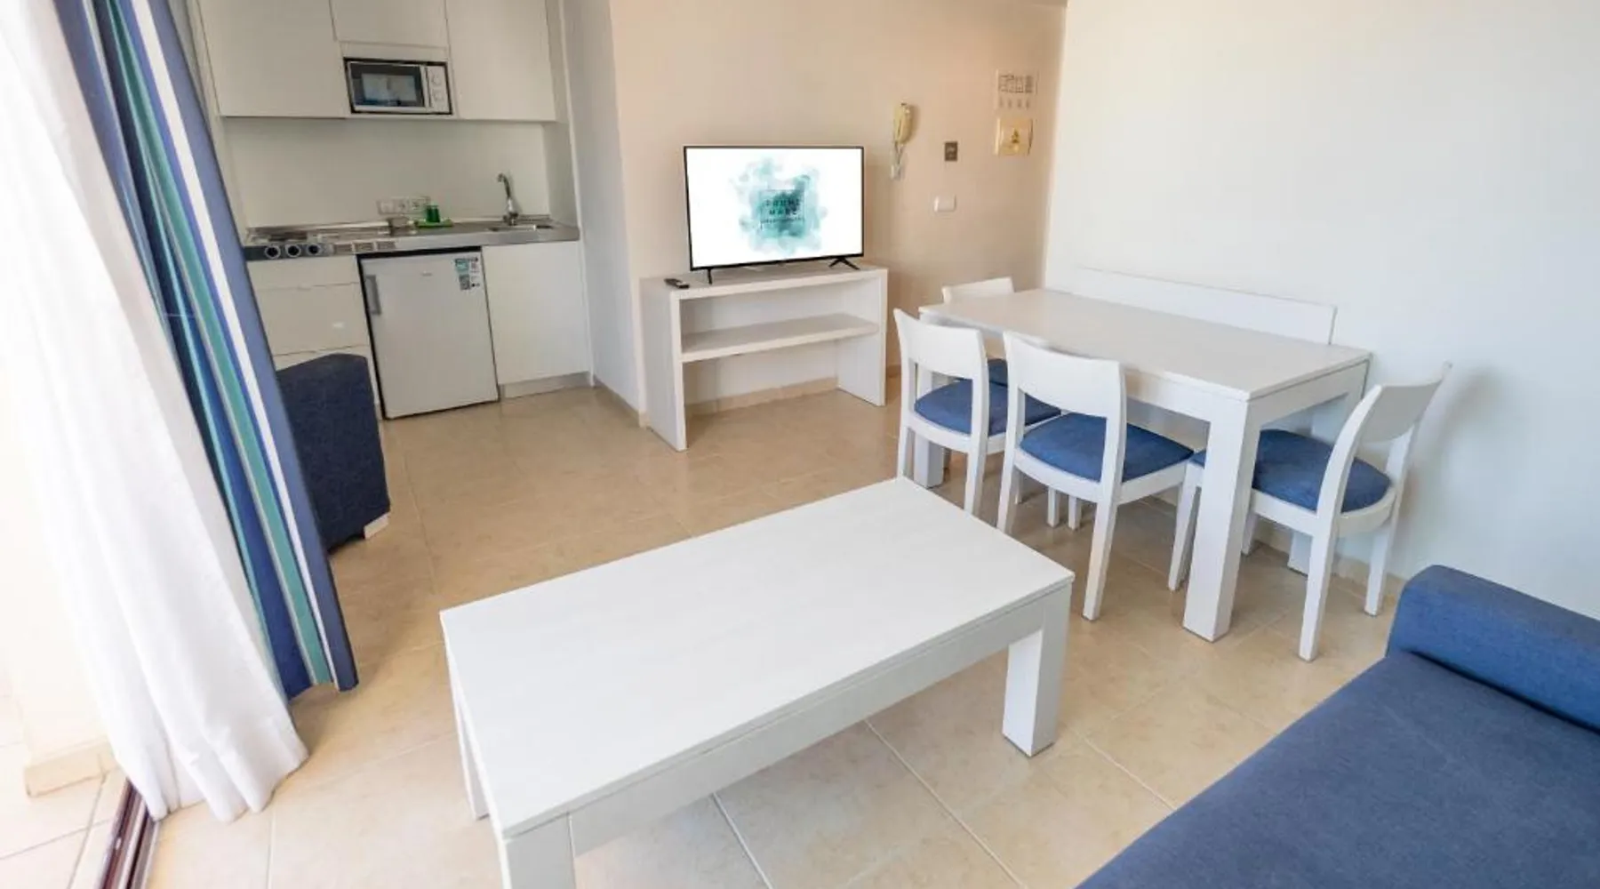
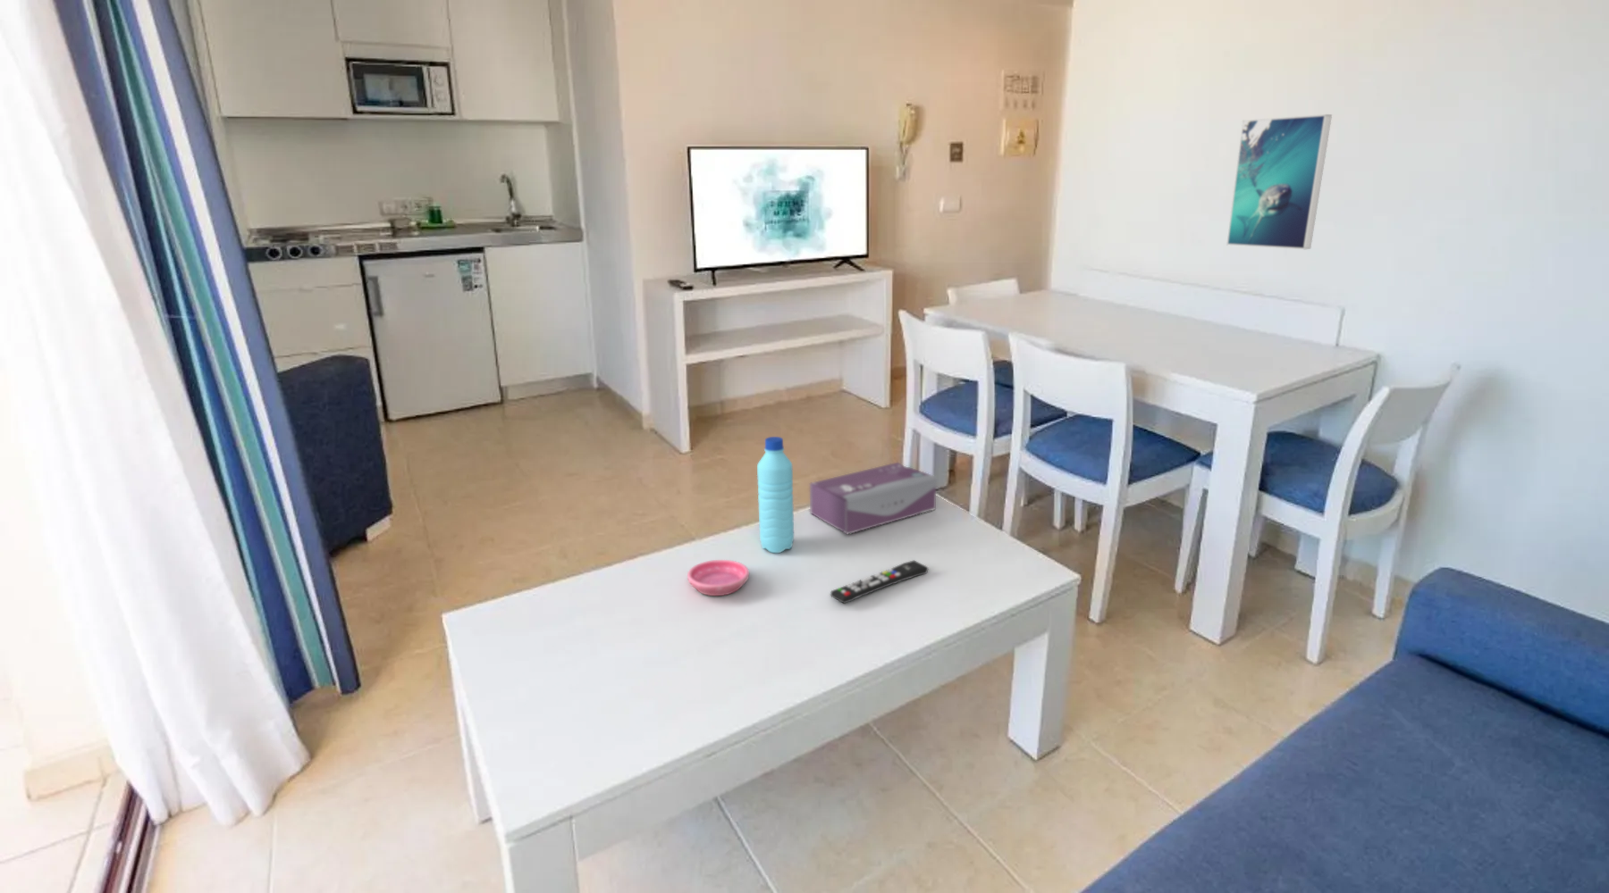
+ tissue box (873, 495)
+ saucer (719, 578)
+ water bottle (775, 494)
+ remote control (880, 581)
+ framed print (1276, 183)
